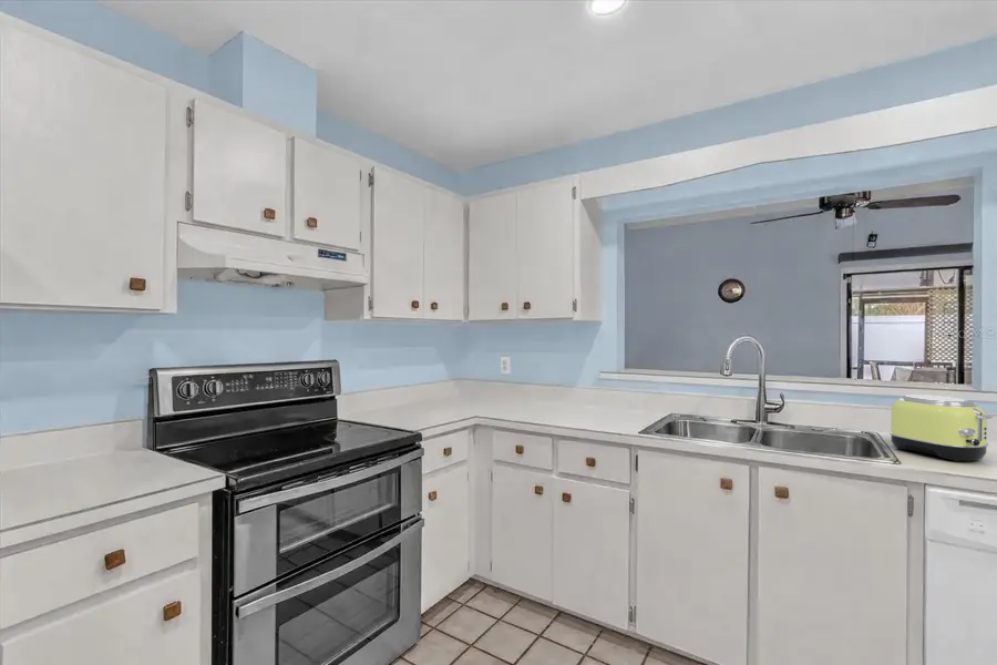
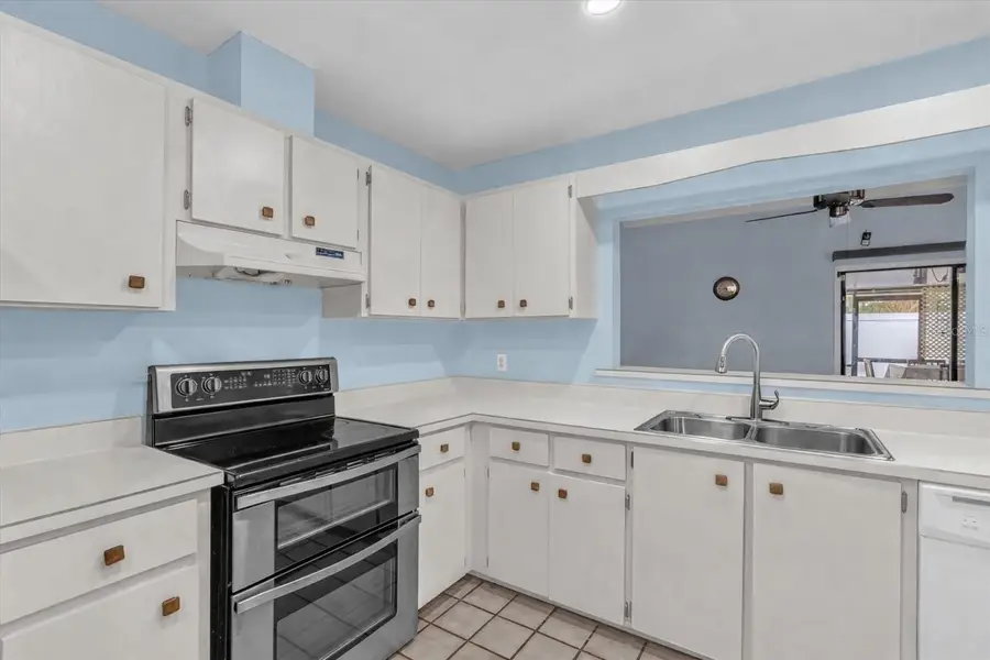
- toaster (939, 426)
